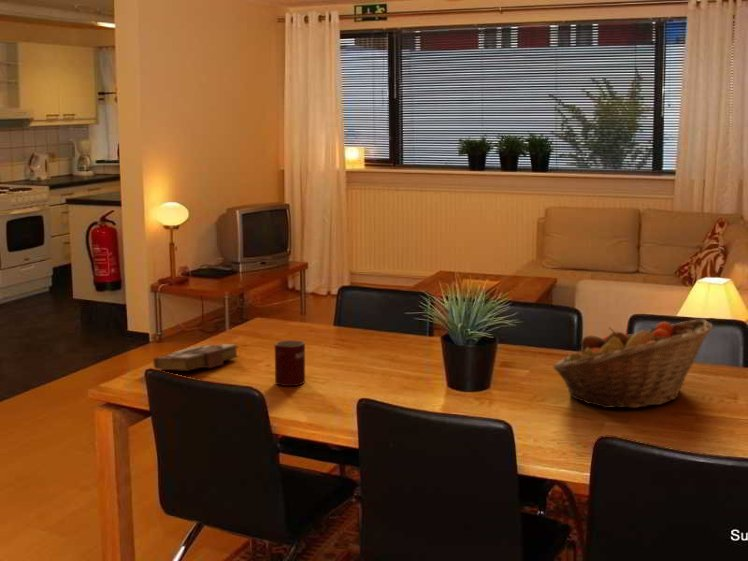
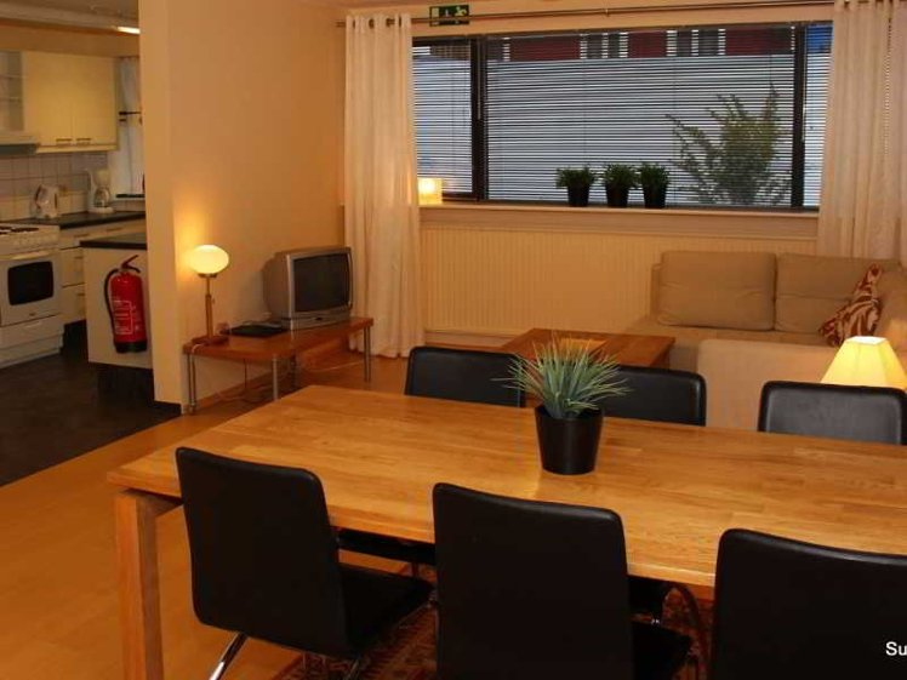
- fruit basket (633, 357)
- book (198, 356)
- mug (287, 364)
